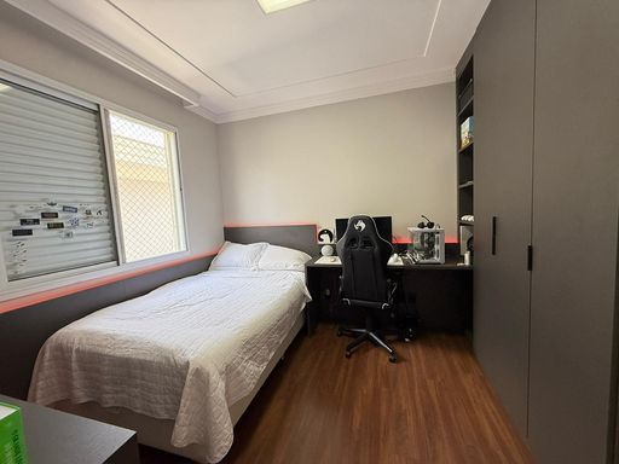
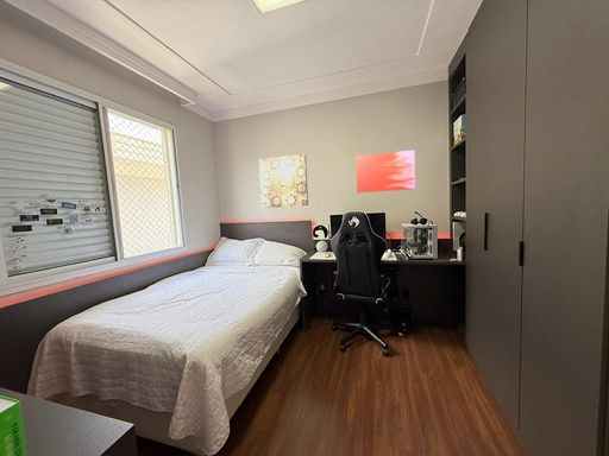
+ wall art (283, 182)
+ wall art (384, 172)
